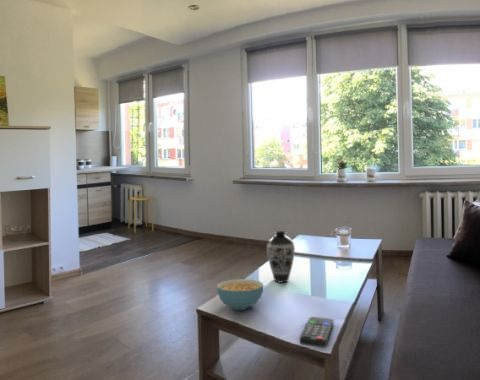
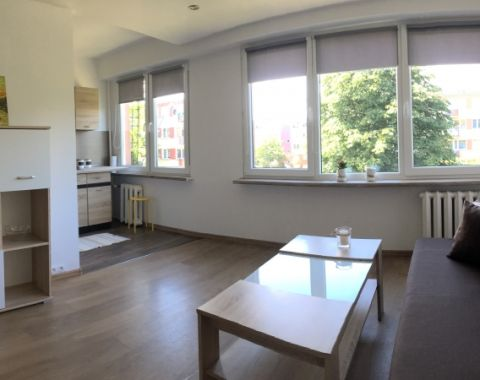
- cereal bowl (240, 296)
- decorative vase (280, 256)
- remote control (317, 330)
